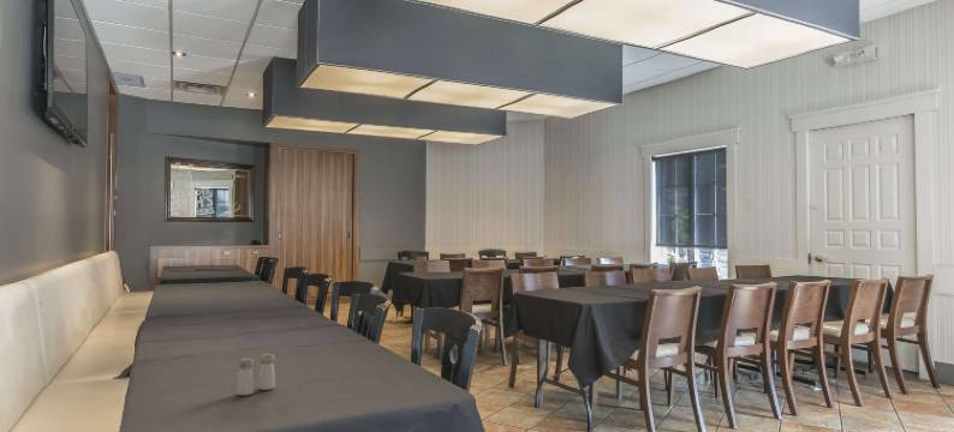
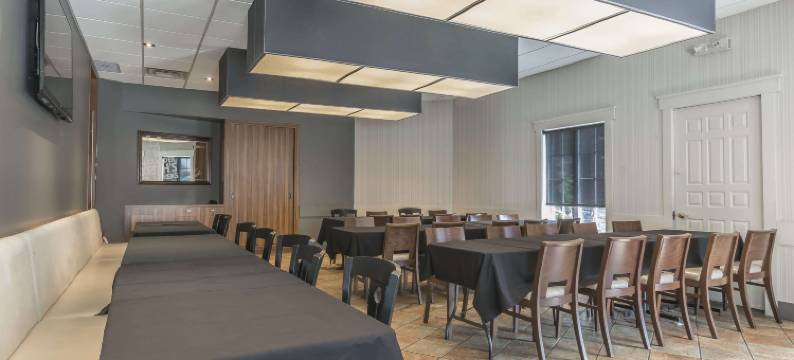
- salt and pepper shaker (260, 373)
